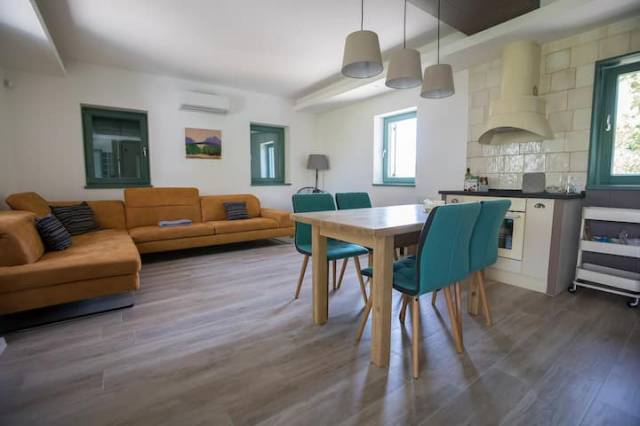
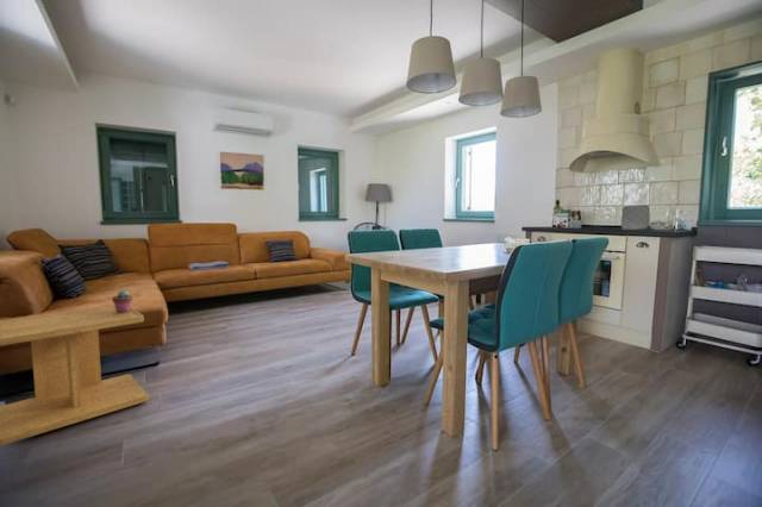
+ potted succulent (123, 300)
+ side table (71, 364)
